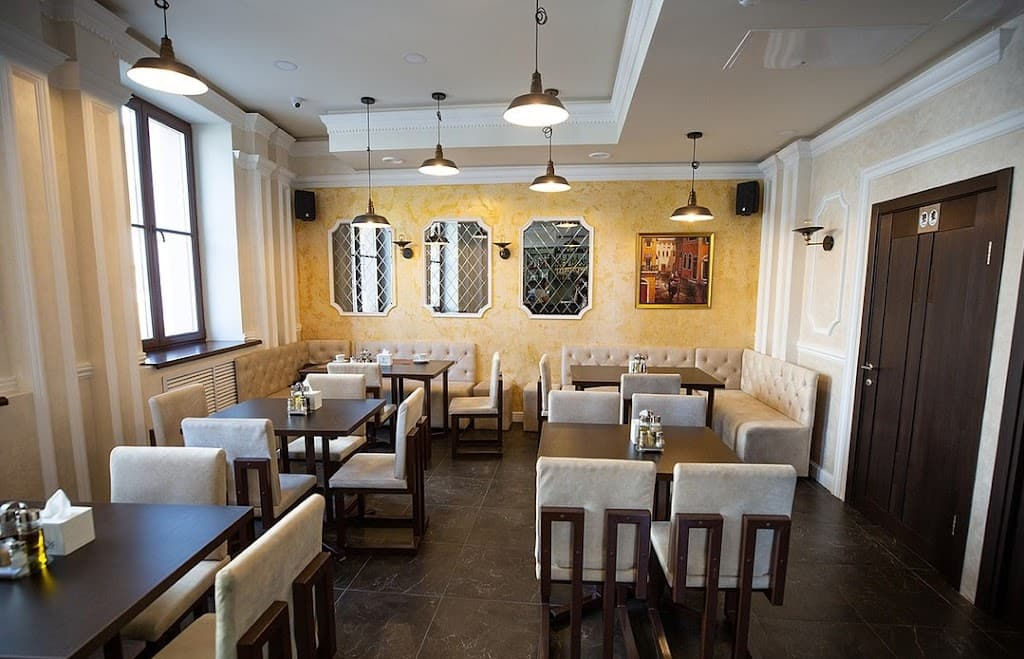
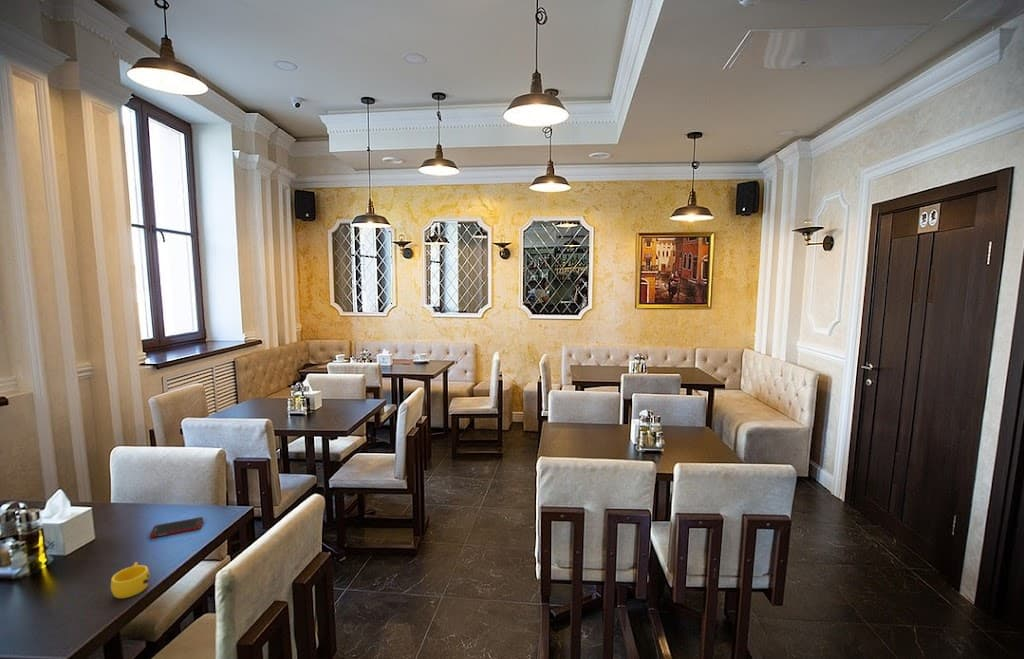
+ cell phone (177, 527)
+ cup (131, 579)
